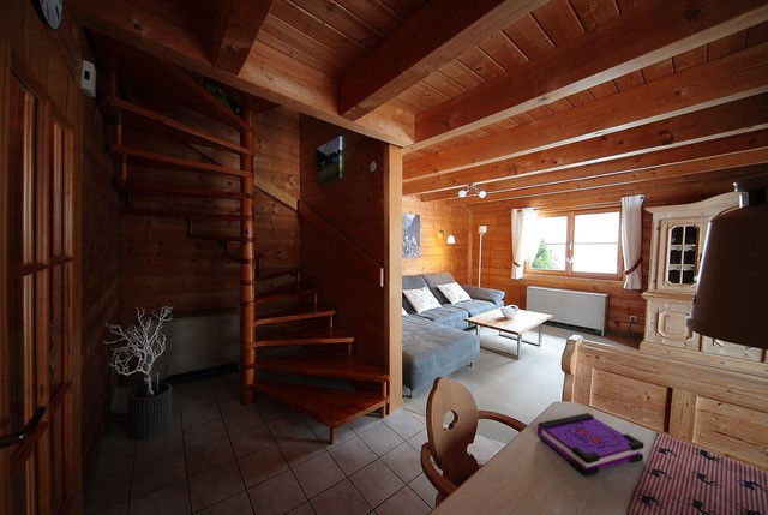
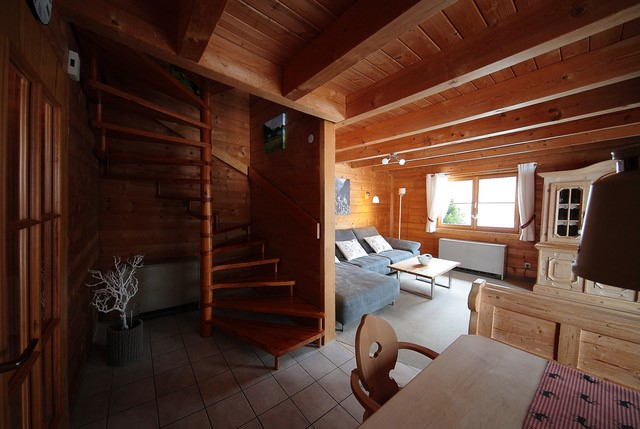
- board game (590, 438)
